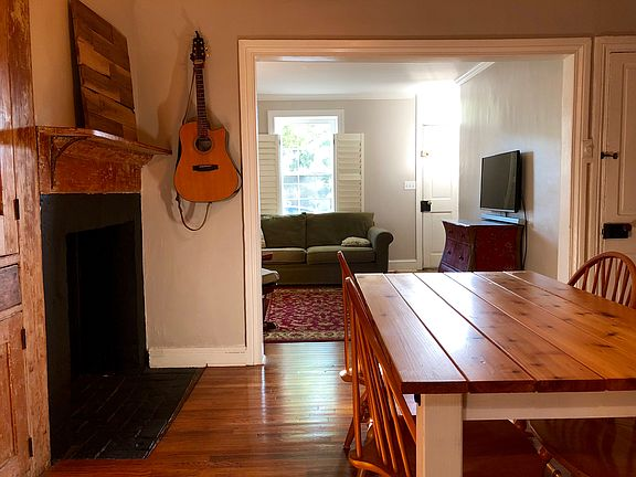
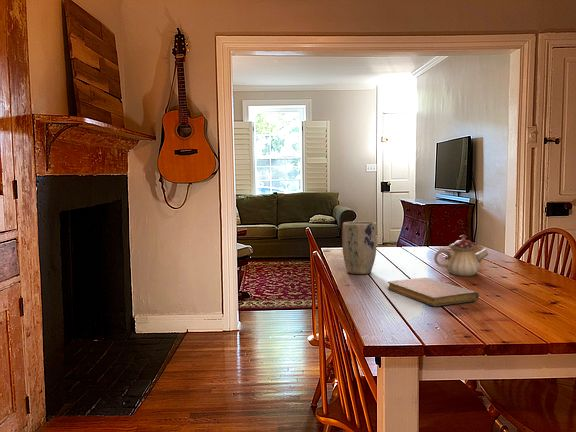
+ plant pot (359, 247)
+ notebook (430, 290)
+ teapot (460, 253)
